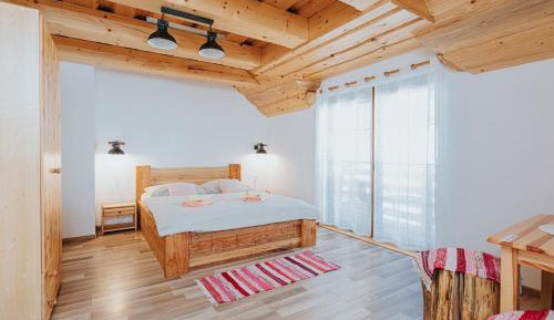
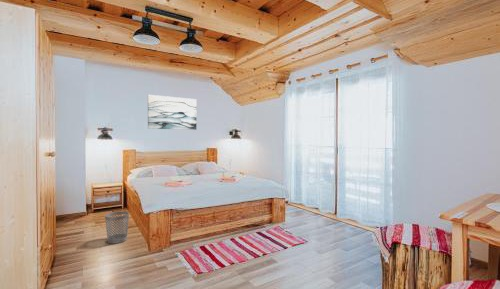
+ wastebasket (117, 227)
+ wall art (173, 113)
